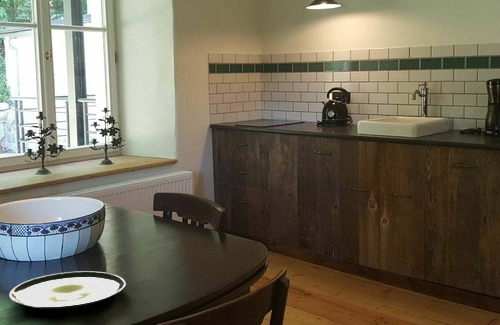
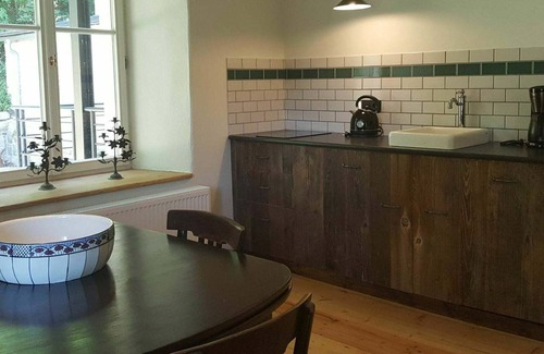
- plate (69, 291)
